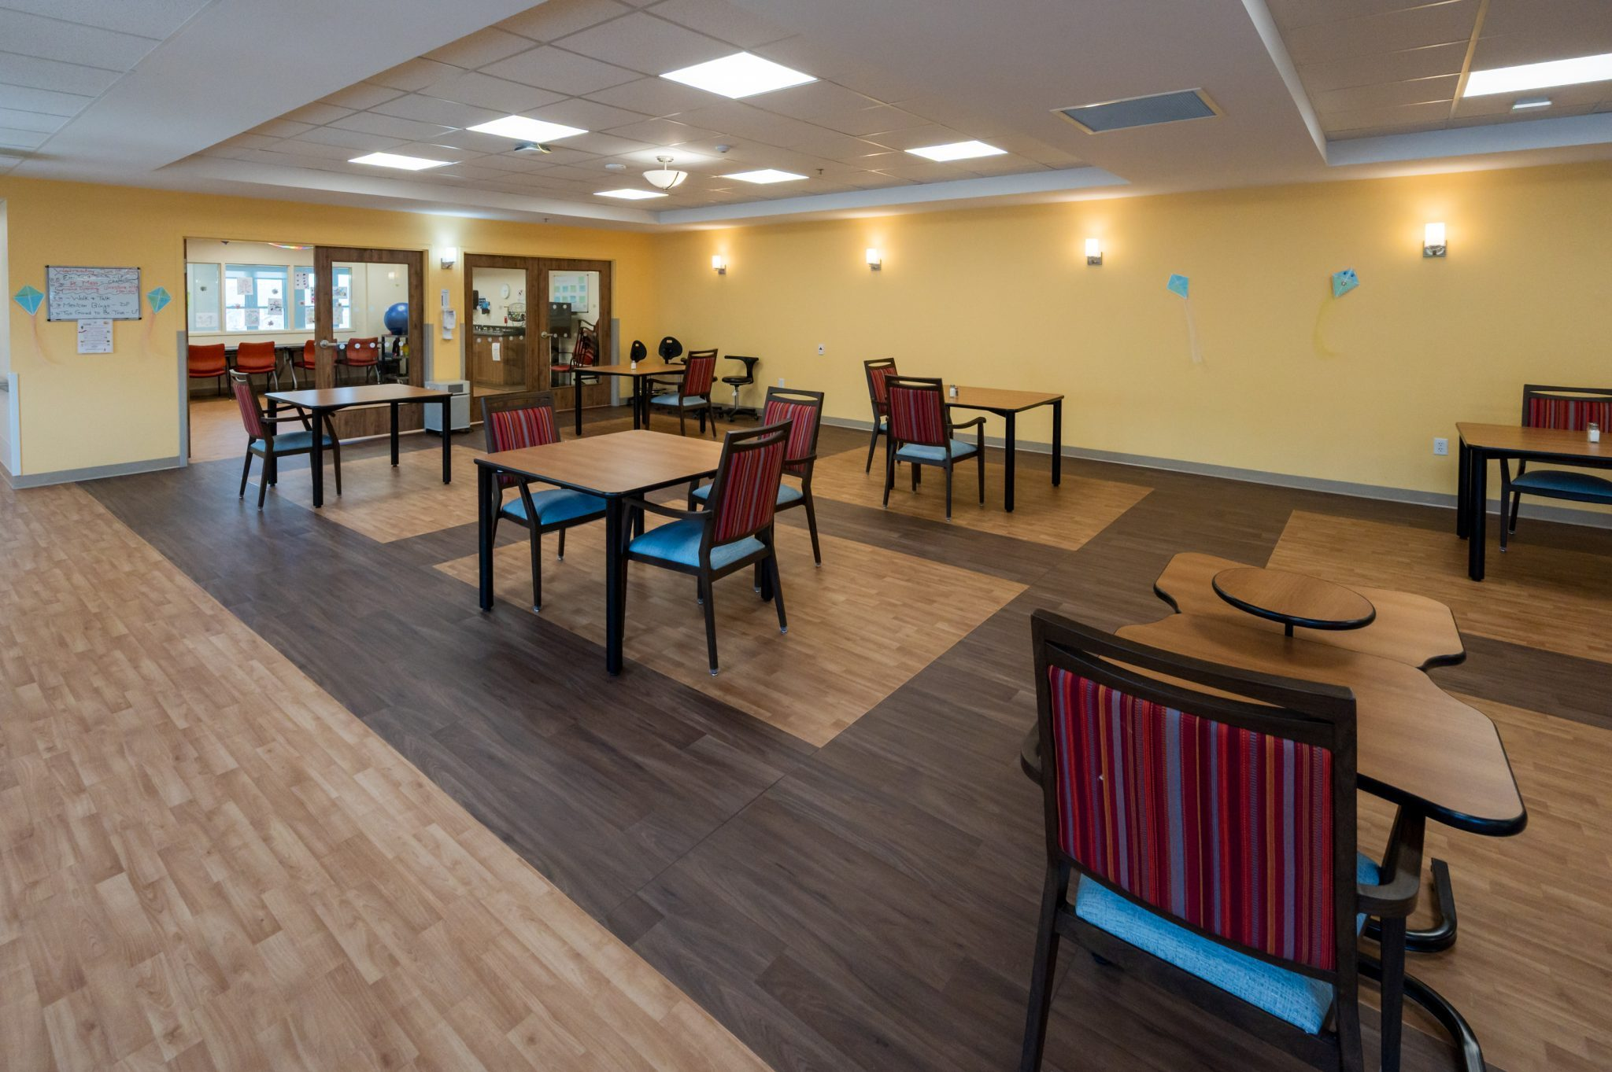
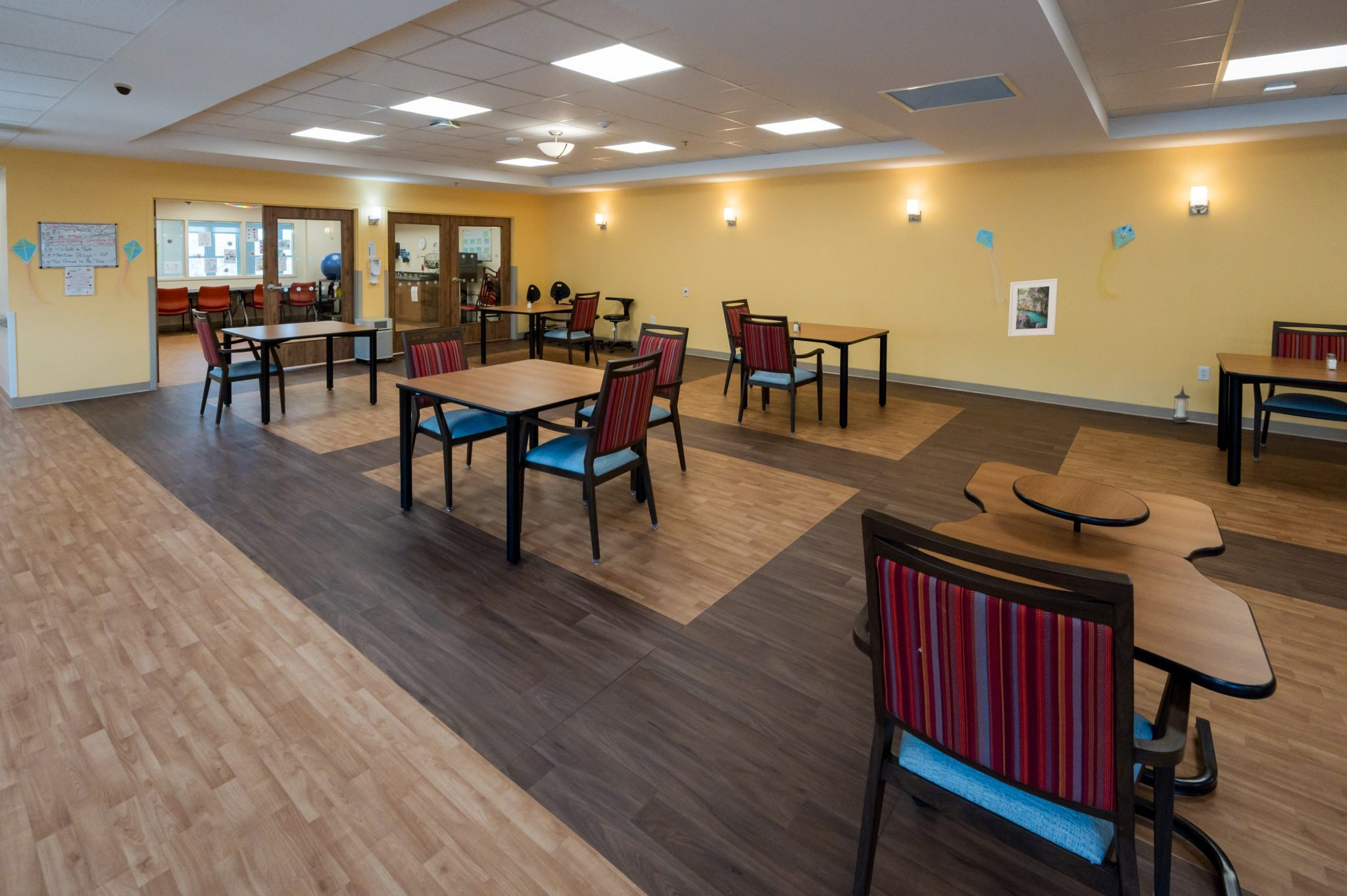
+ lantern (1181, 404)
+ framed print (1032, 308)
+ dome security camera (123, 90)
